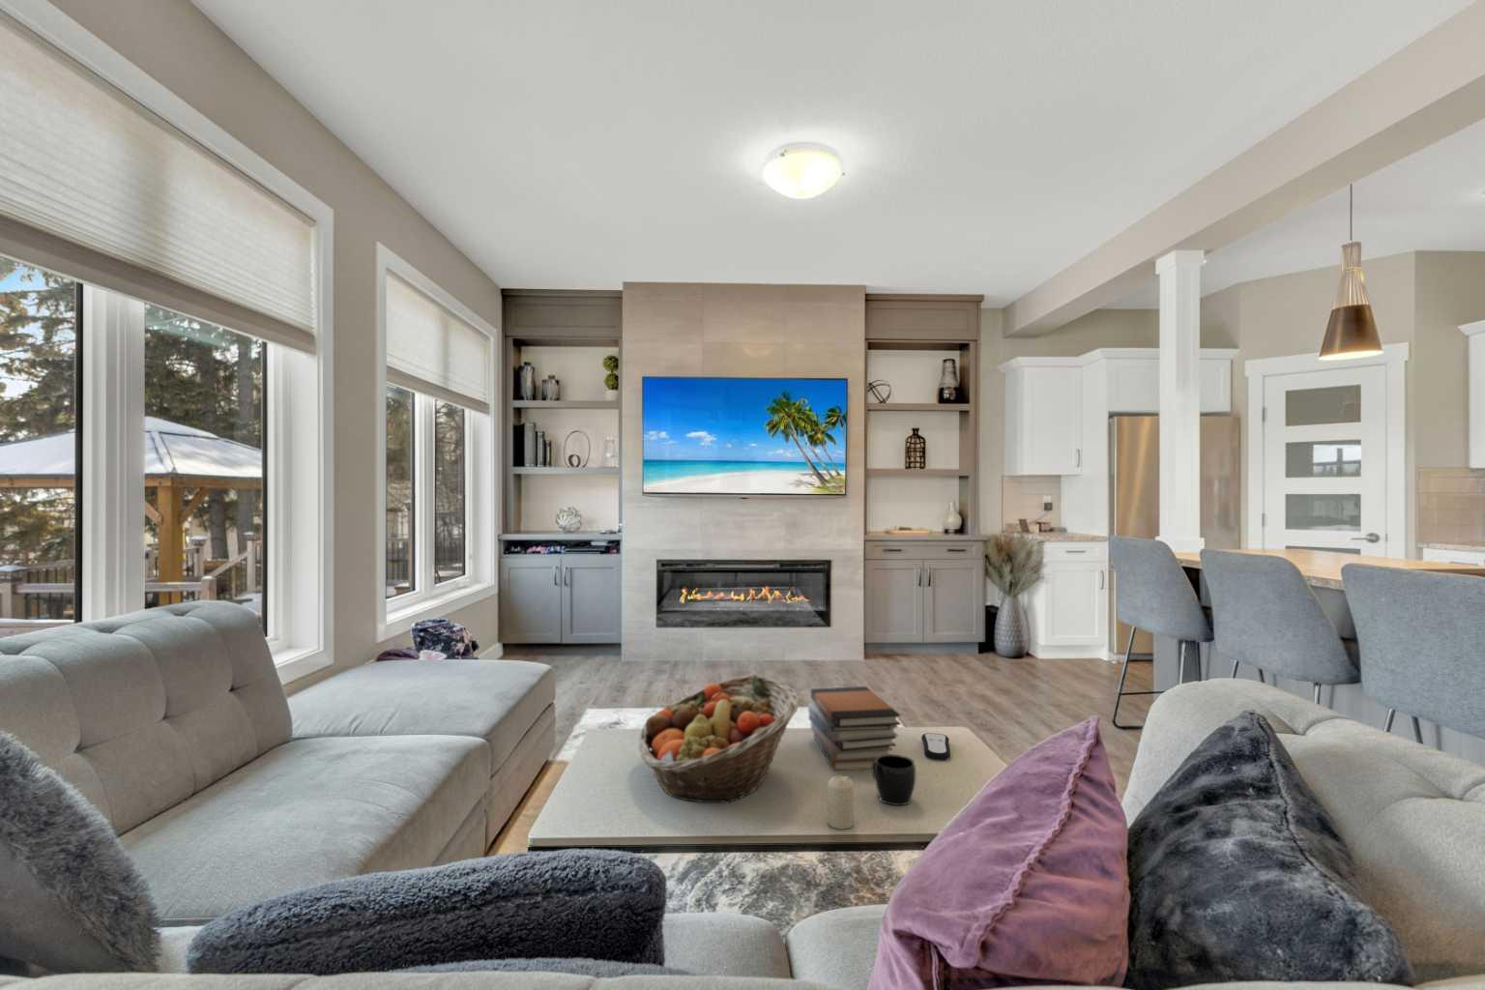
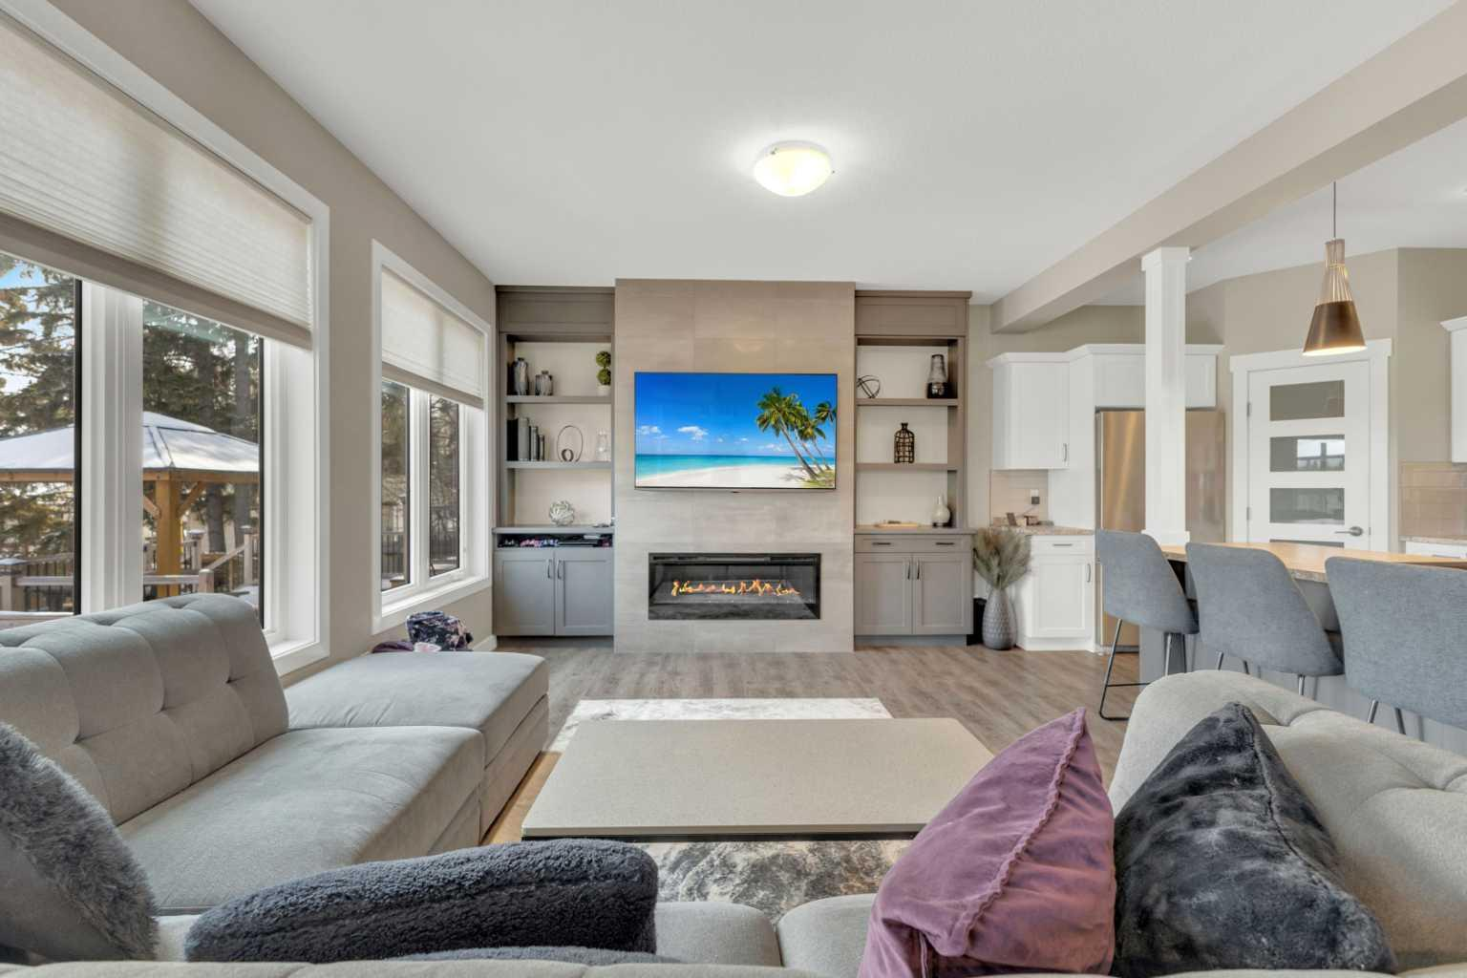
- fruit basket (717, 731)
- remote control (936, 746)
- book stack (851, 725)
- mug (892, 778)
- candle (840, 800)
